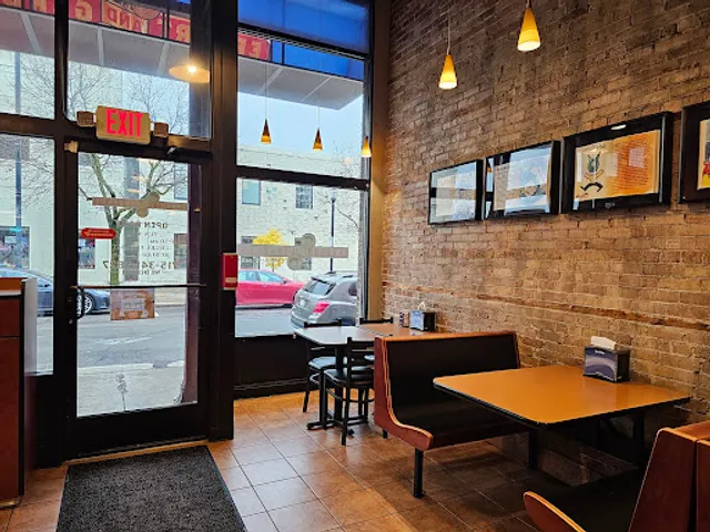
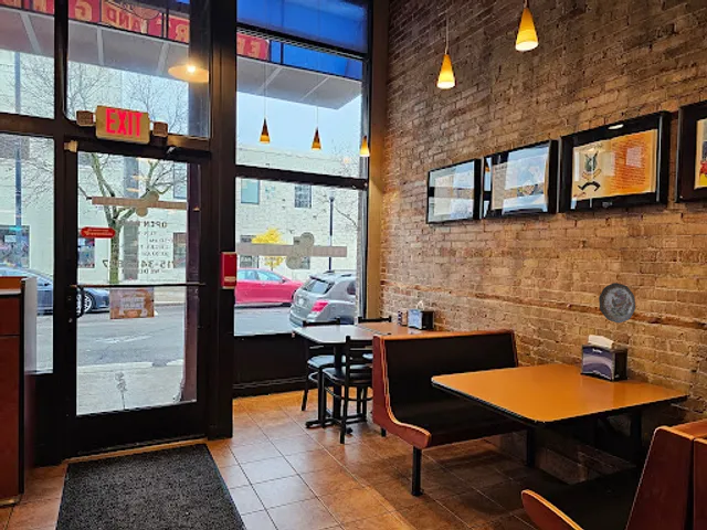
+ decorative plate (618, 303)
